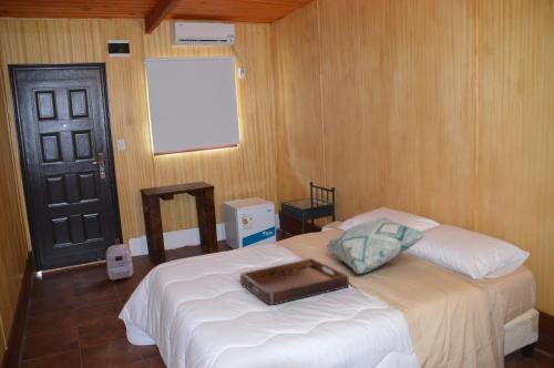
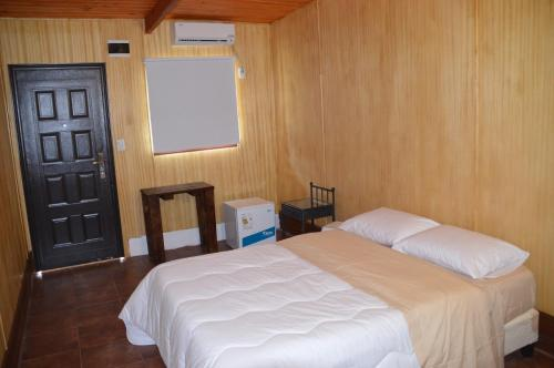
- decorative pillow (372, 243)
- serving tray (293, 279)
- backpack (119, 258)
